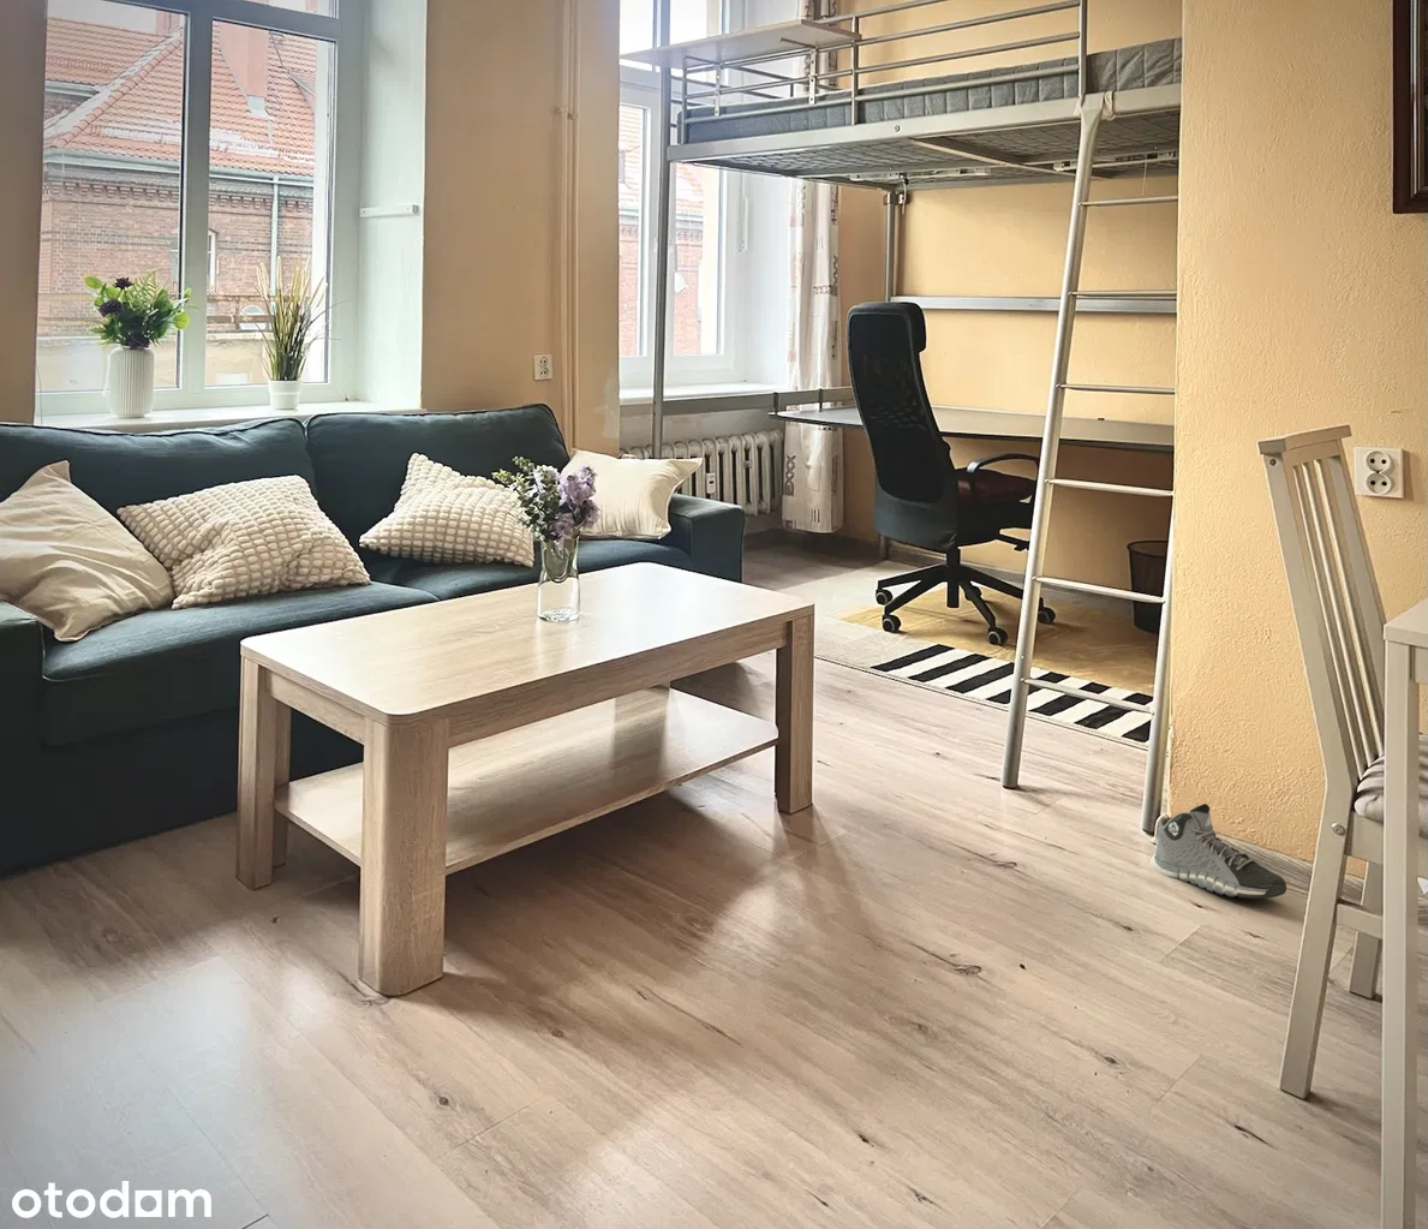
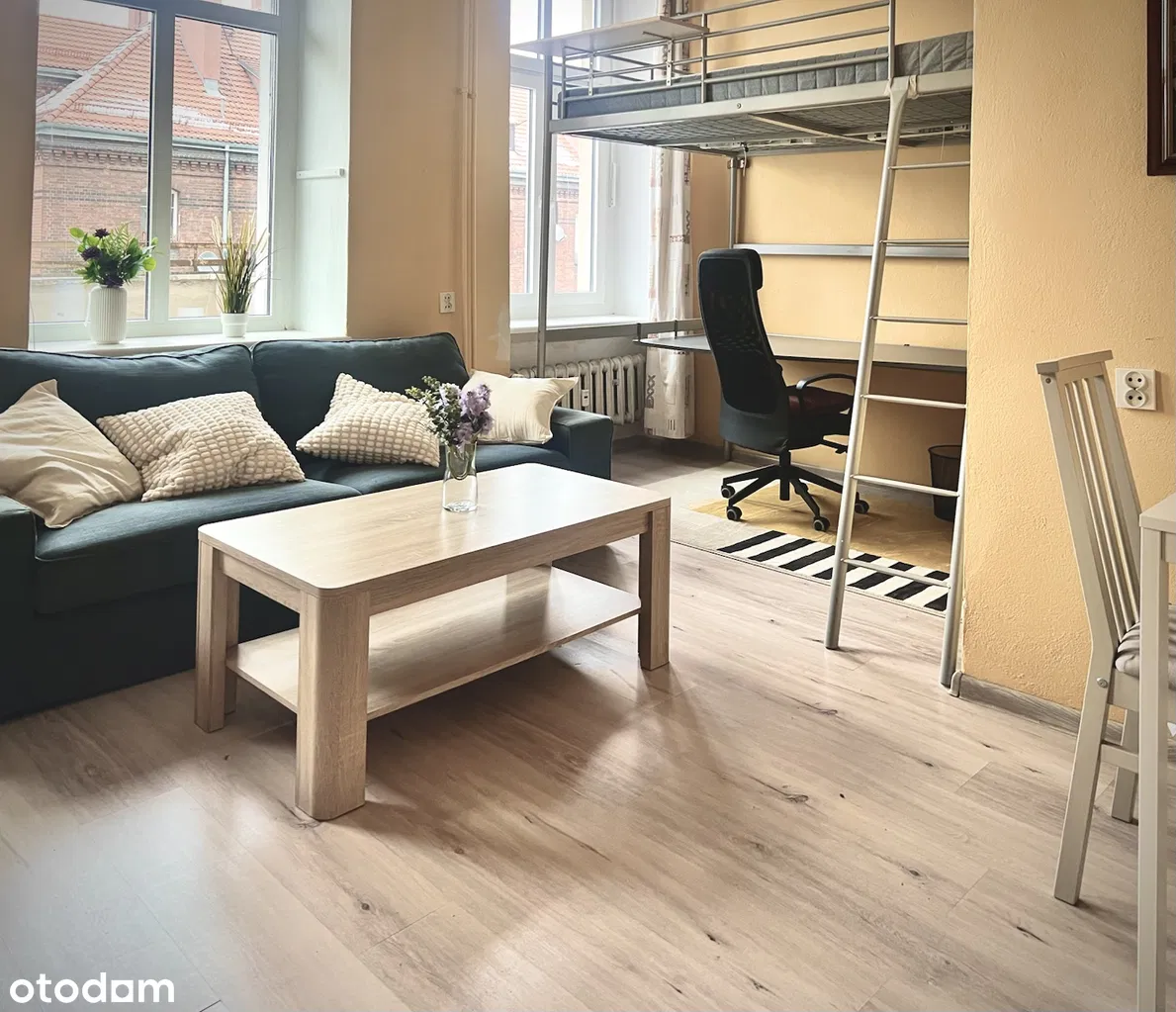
- sneaker (1216, 845)
